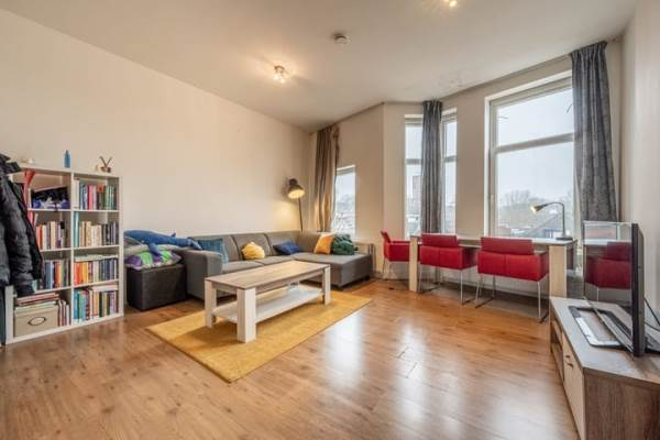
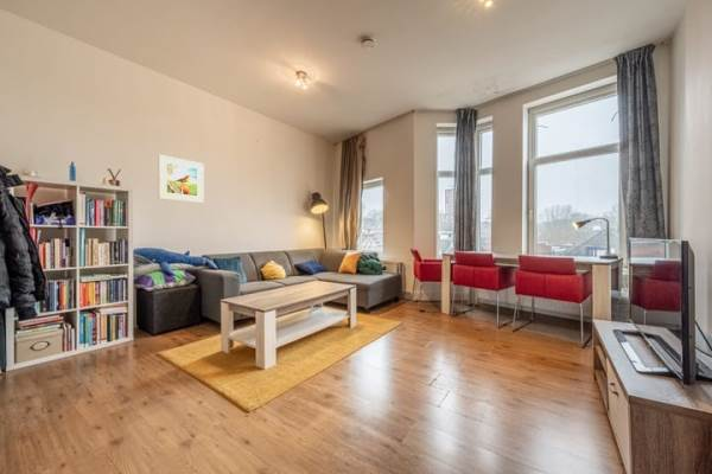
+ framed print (182, 180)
